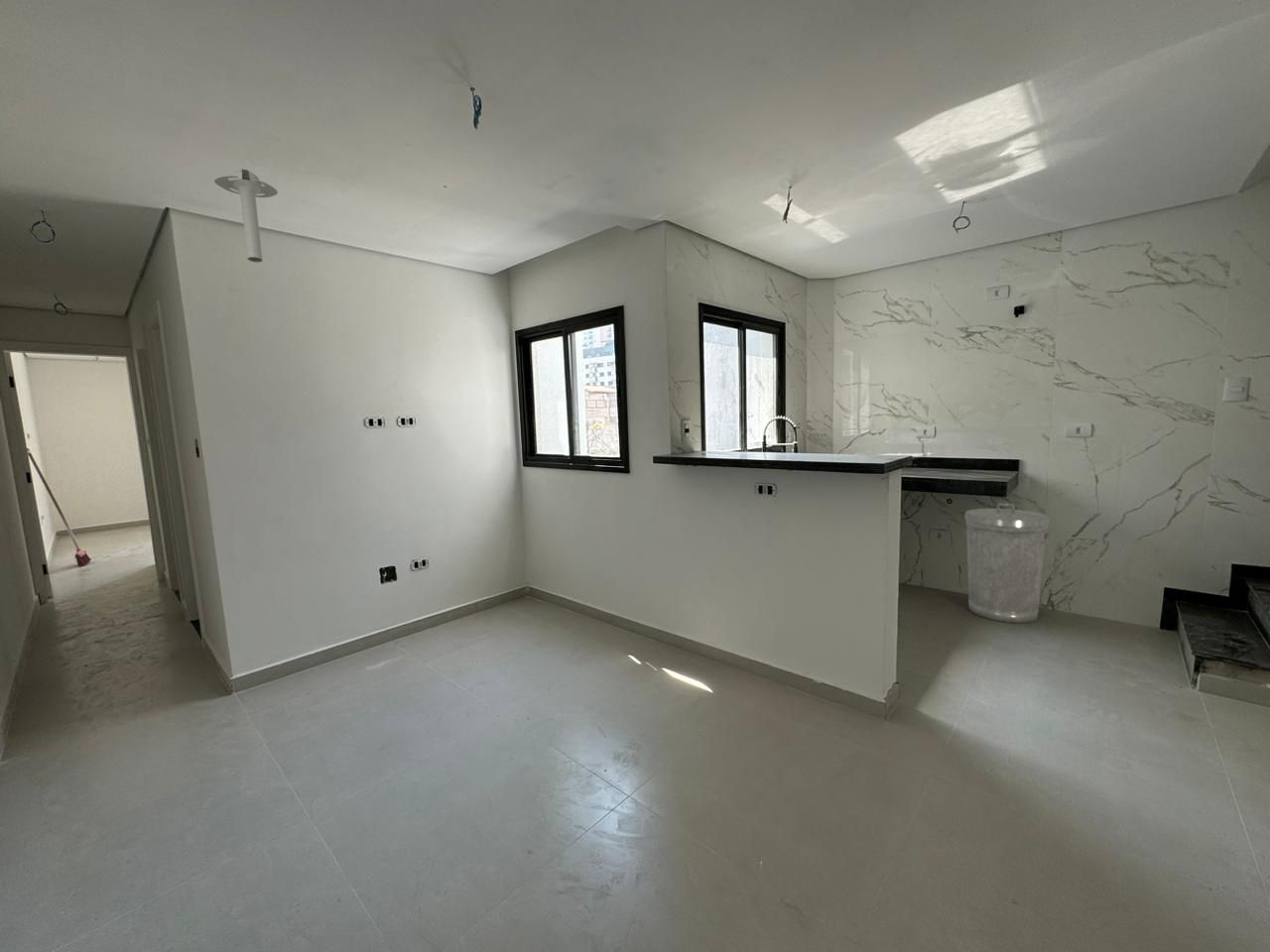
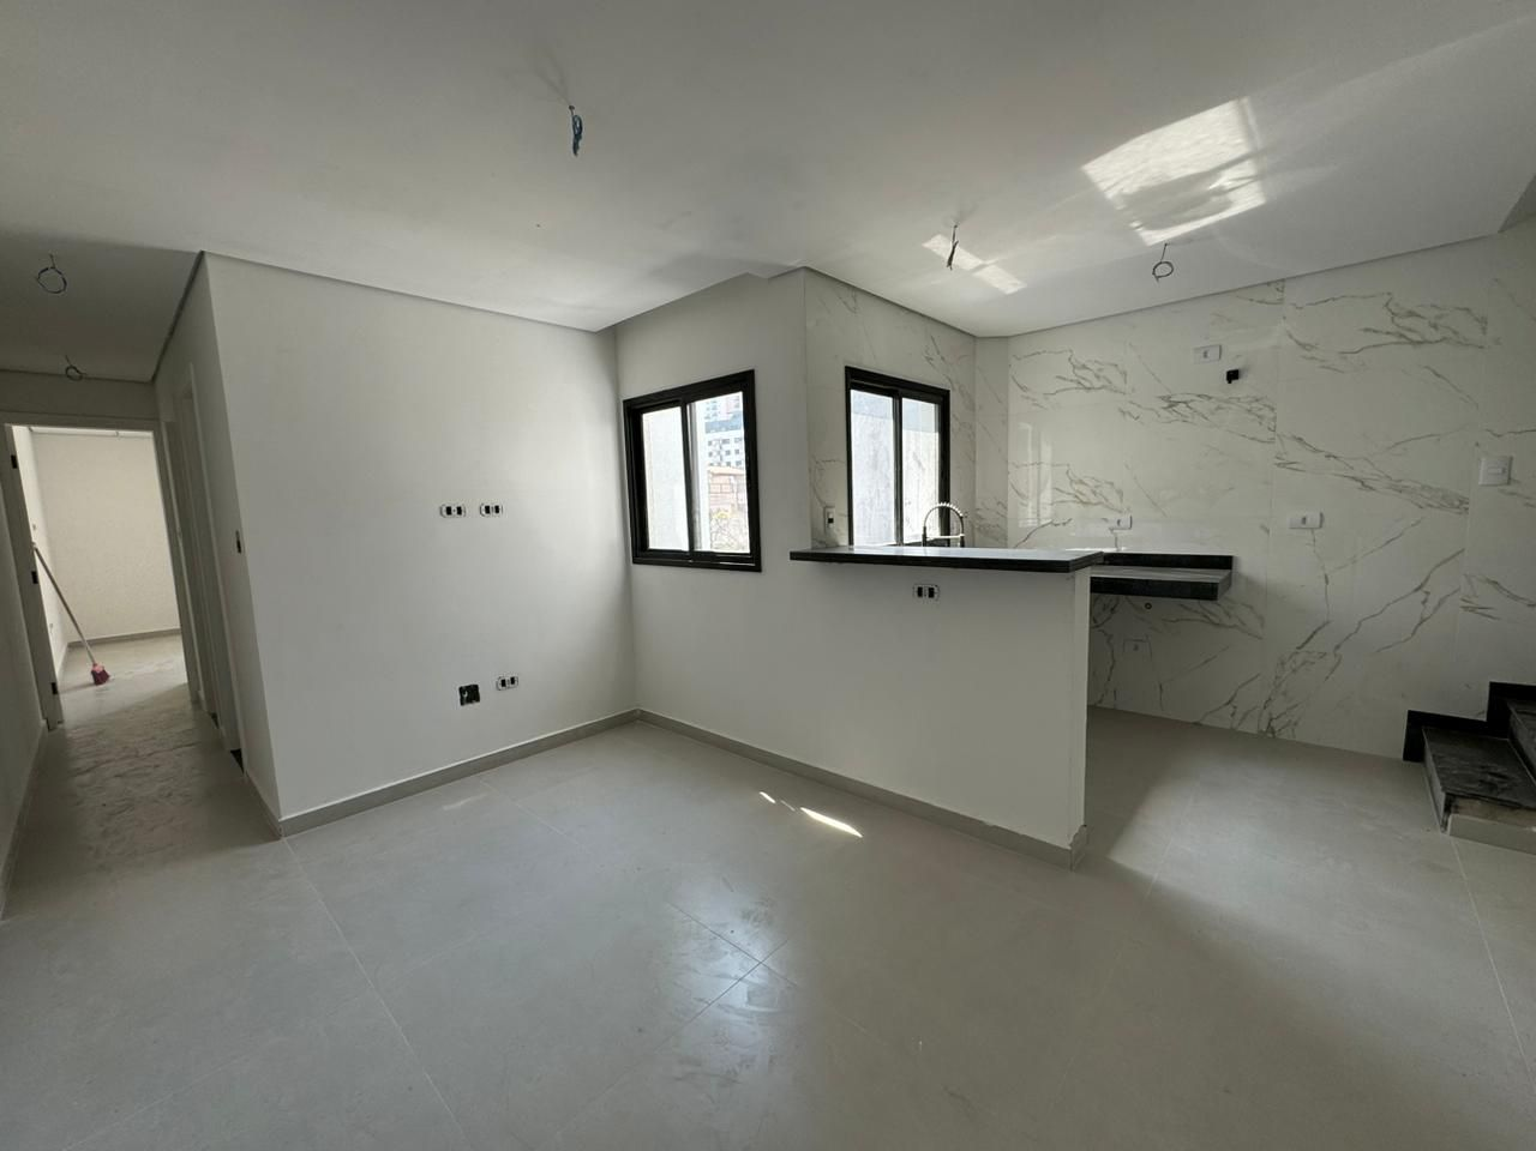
- ceiling light (250, 216)
- trash can (1004, 558)
